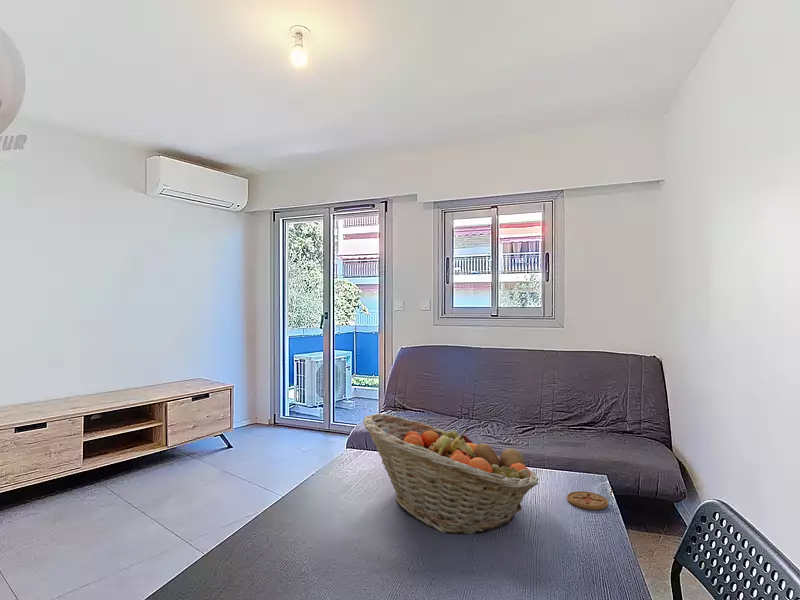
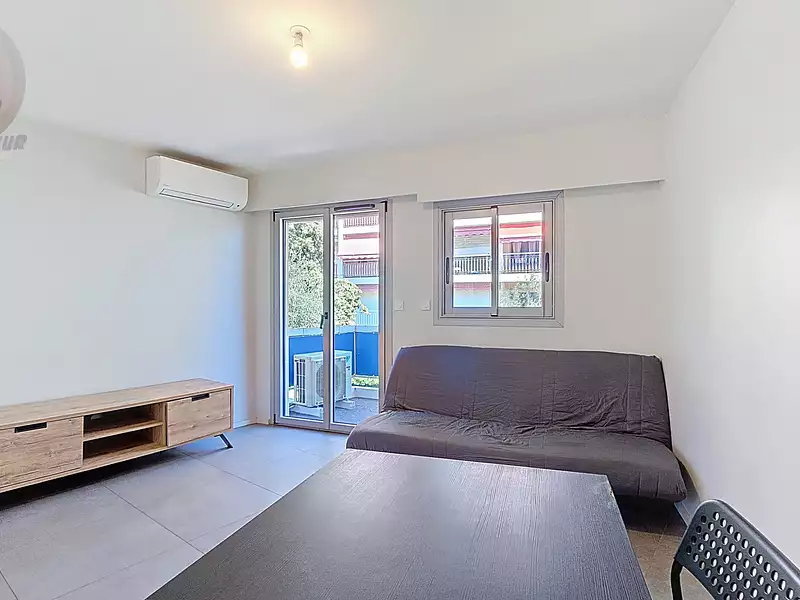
- fruit basket (445, 461)
- coaster (587, 500)
